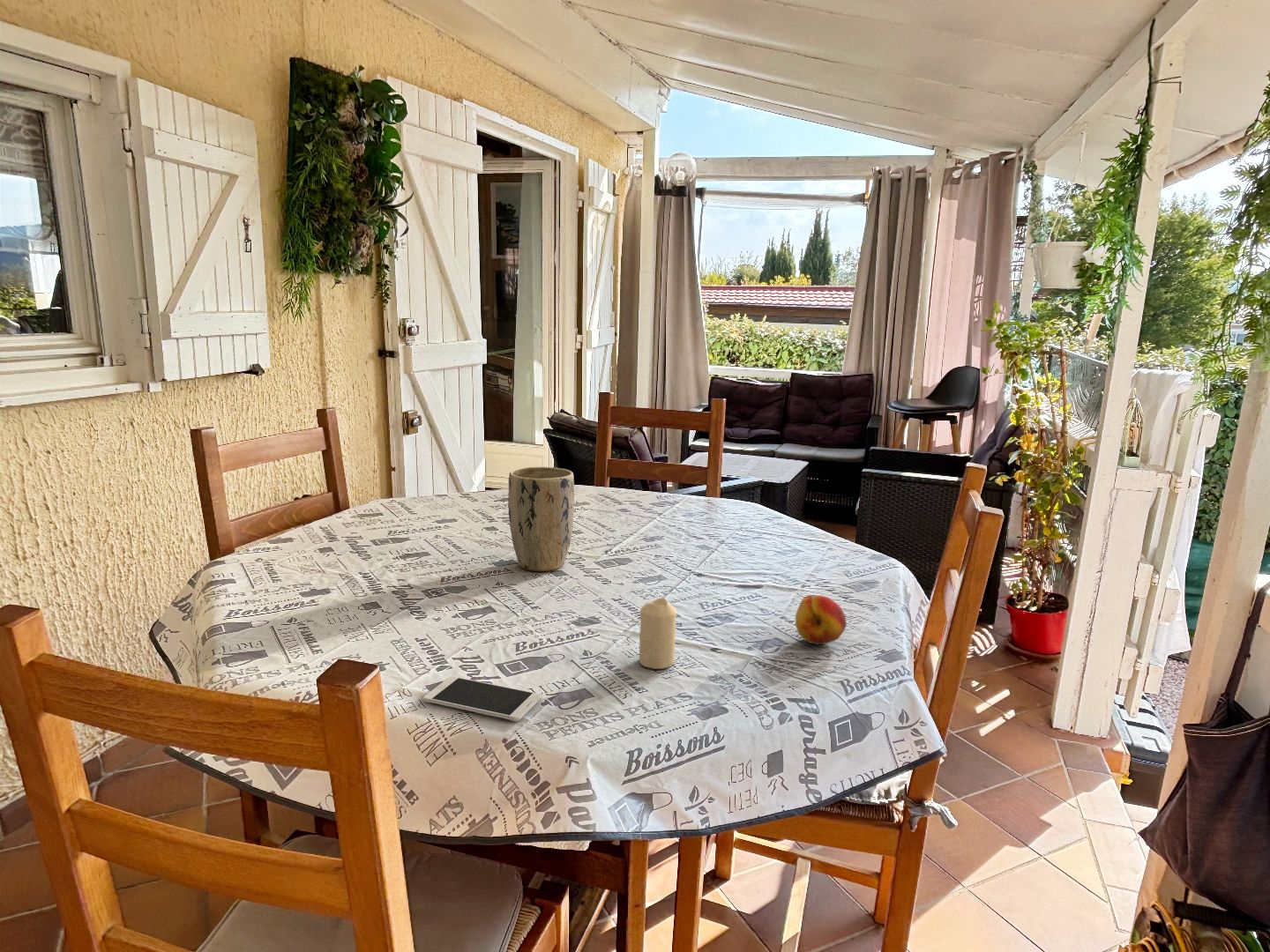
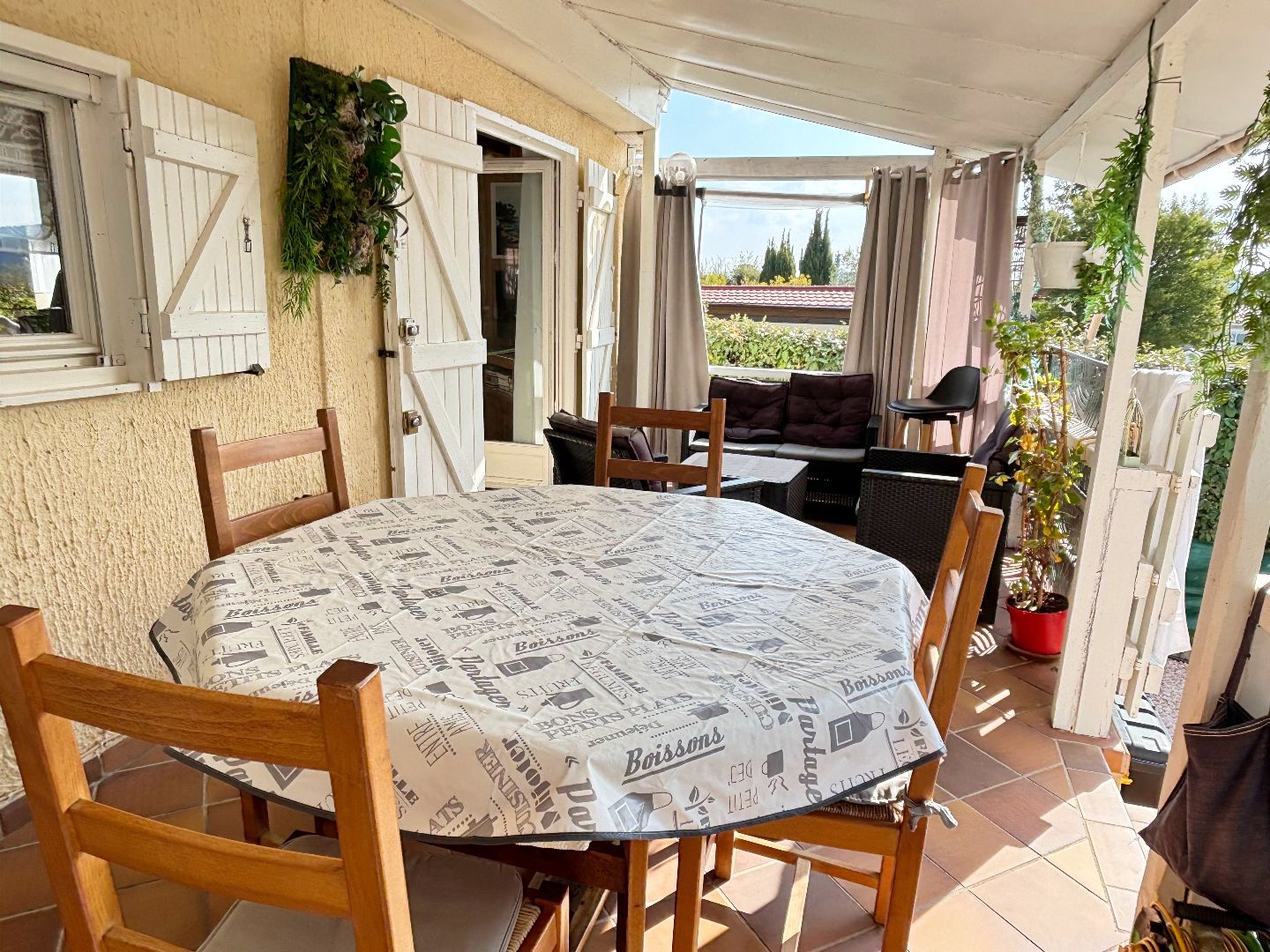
- fruit (820, 619)
- candle (657, 631)
- plant pot (541, 518)
- smartphone (482, 697)
